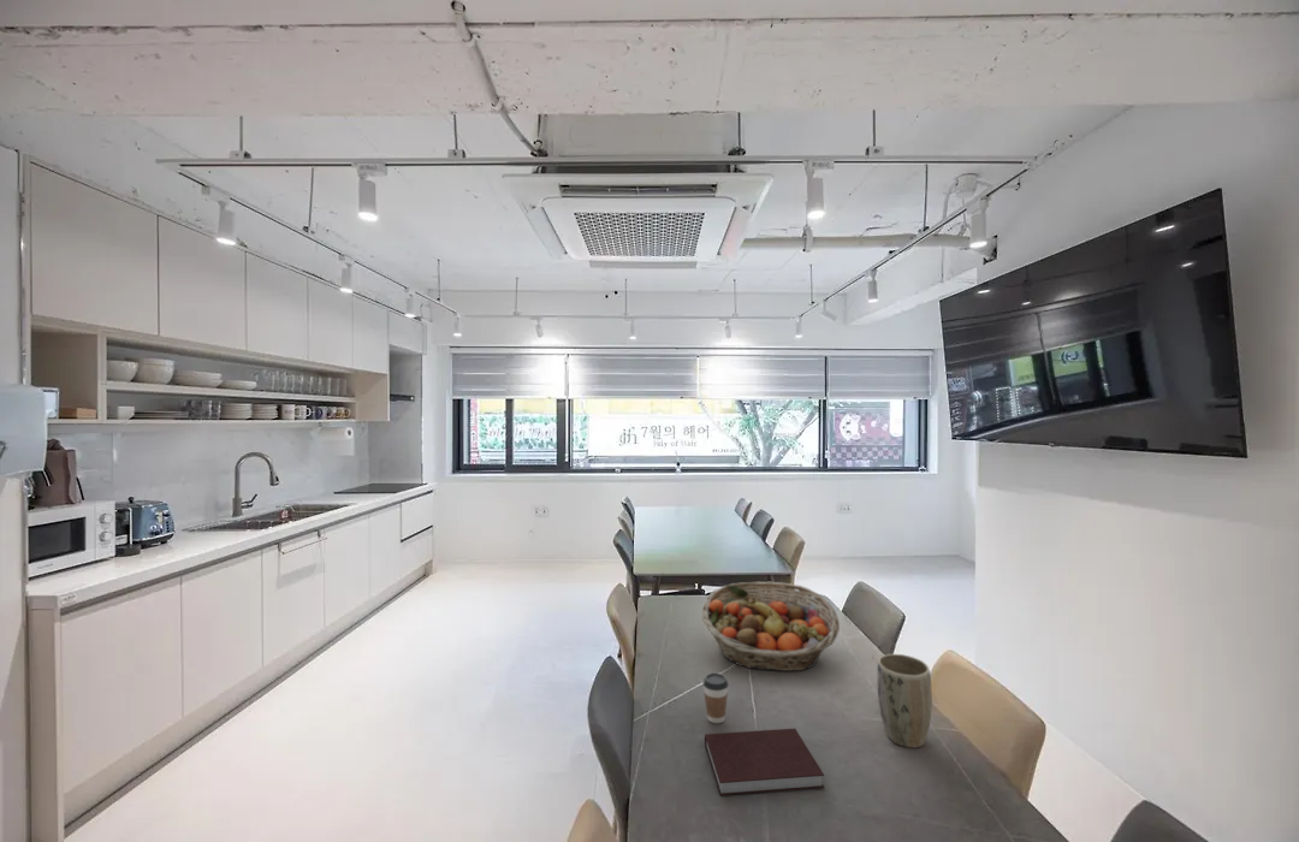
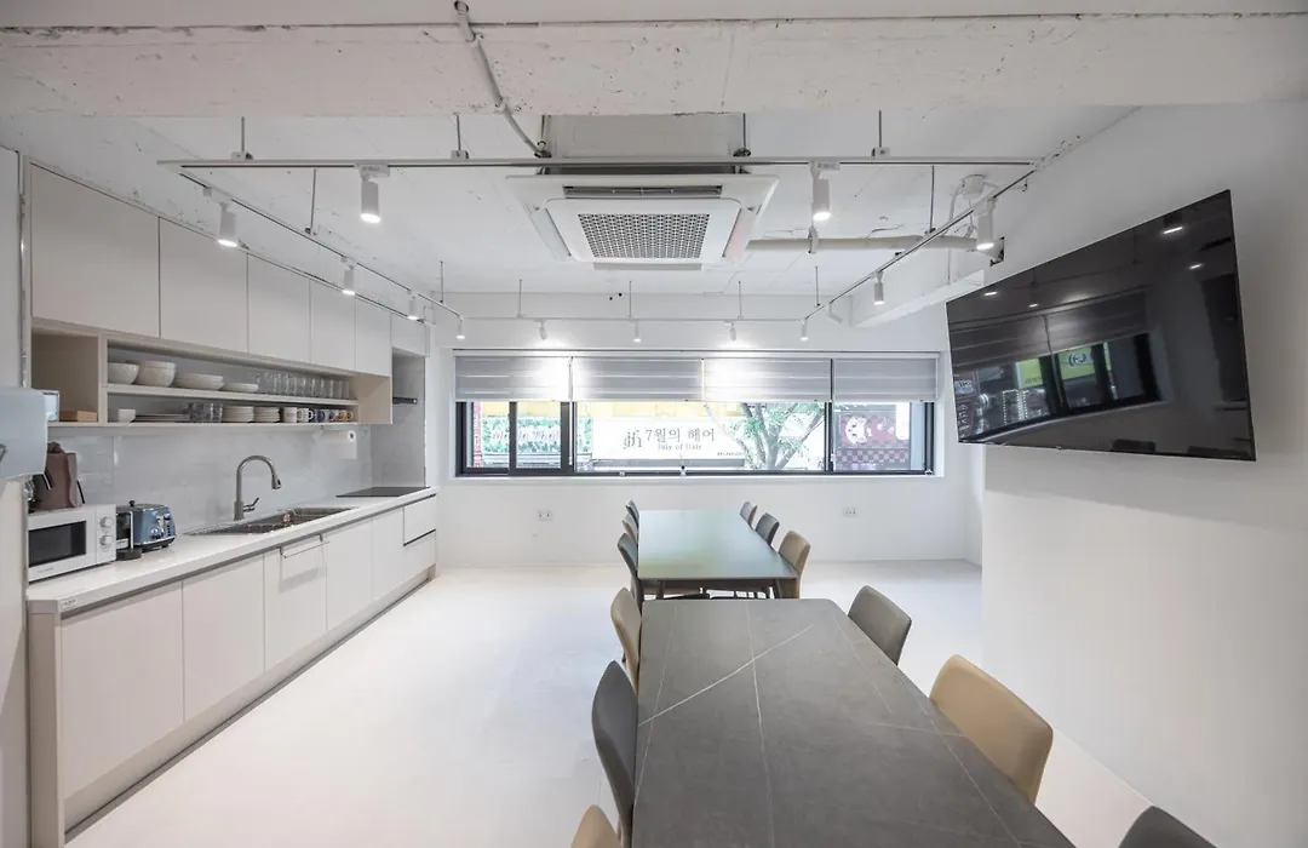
- fruit basket (769, 623)
- coffee cup (716, 698)
- plant pot (903, 700)
- notebook (760, 759)
